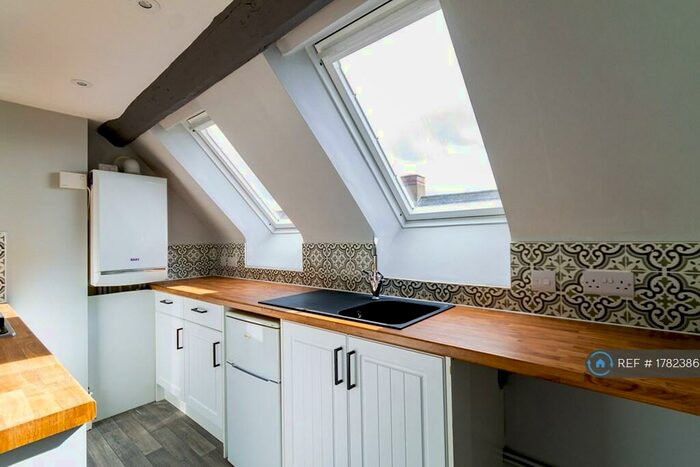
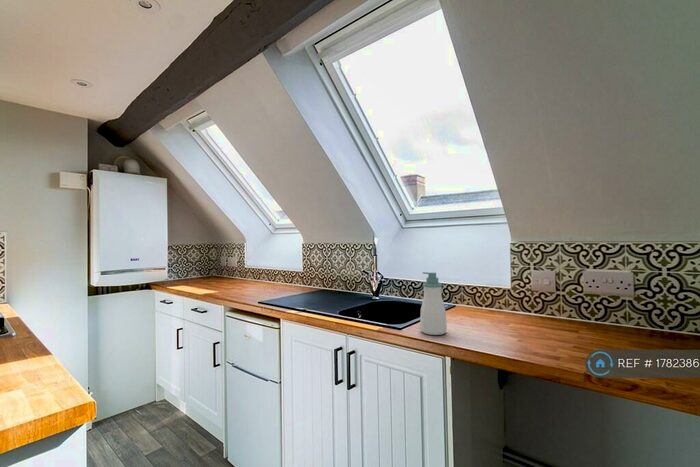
+ soap bottle (432, 302)
